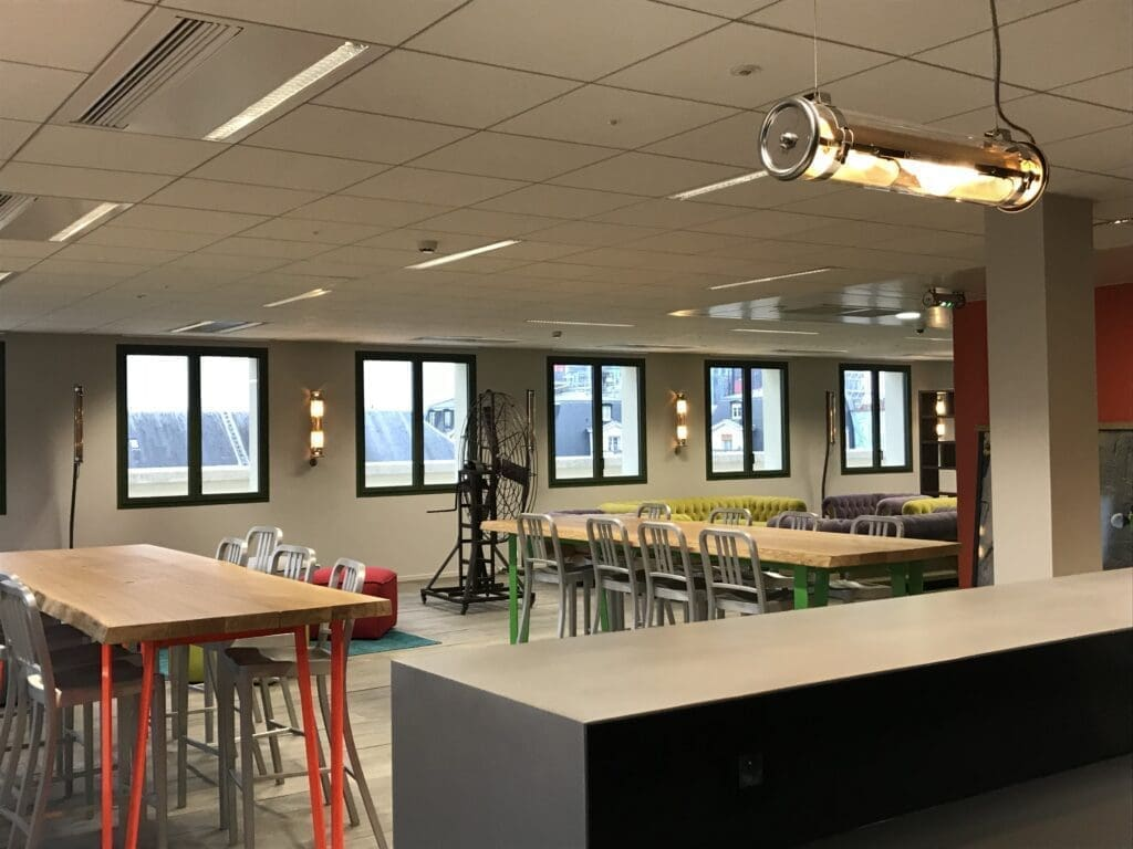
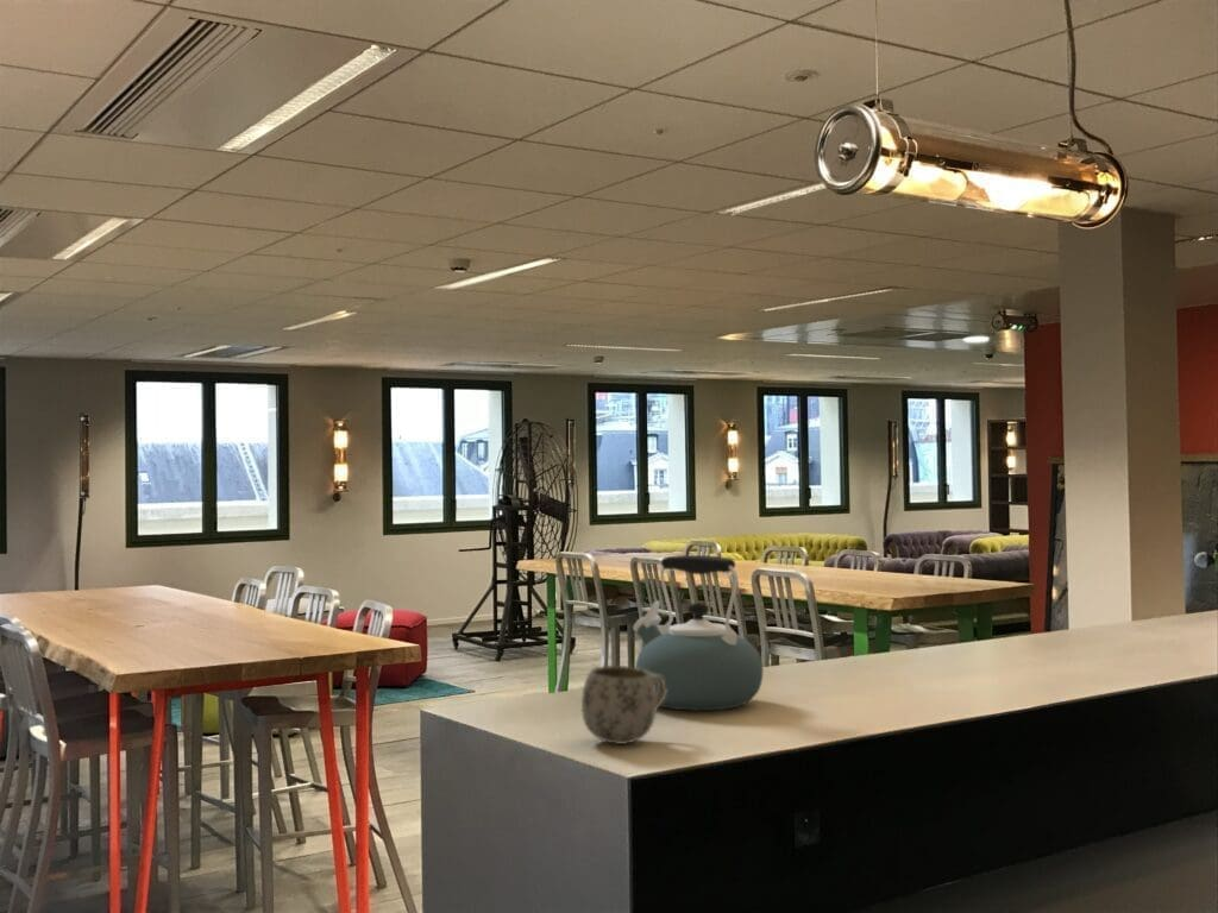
+ mug (628, 703)
+ kettle (689, 628)
